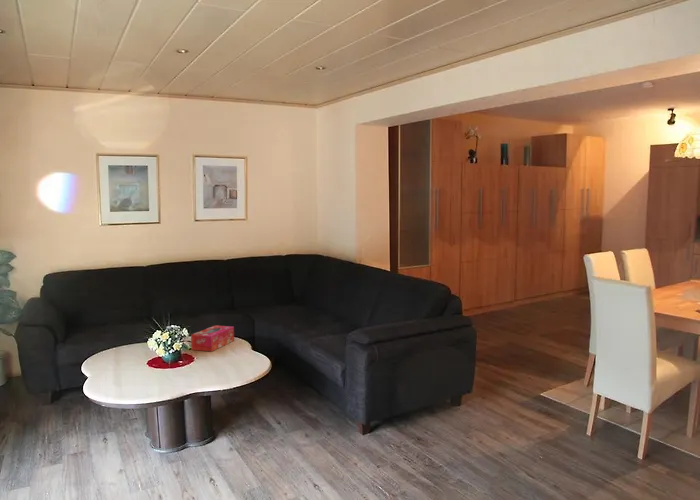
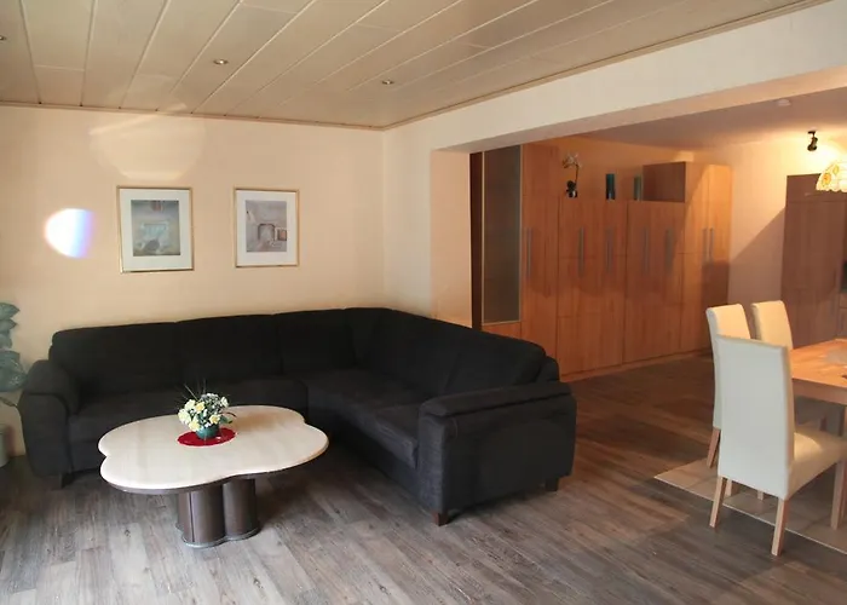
- tissue box (213, 337)
